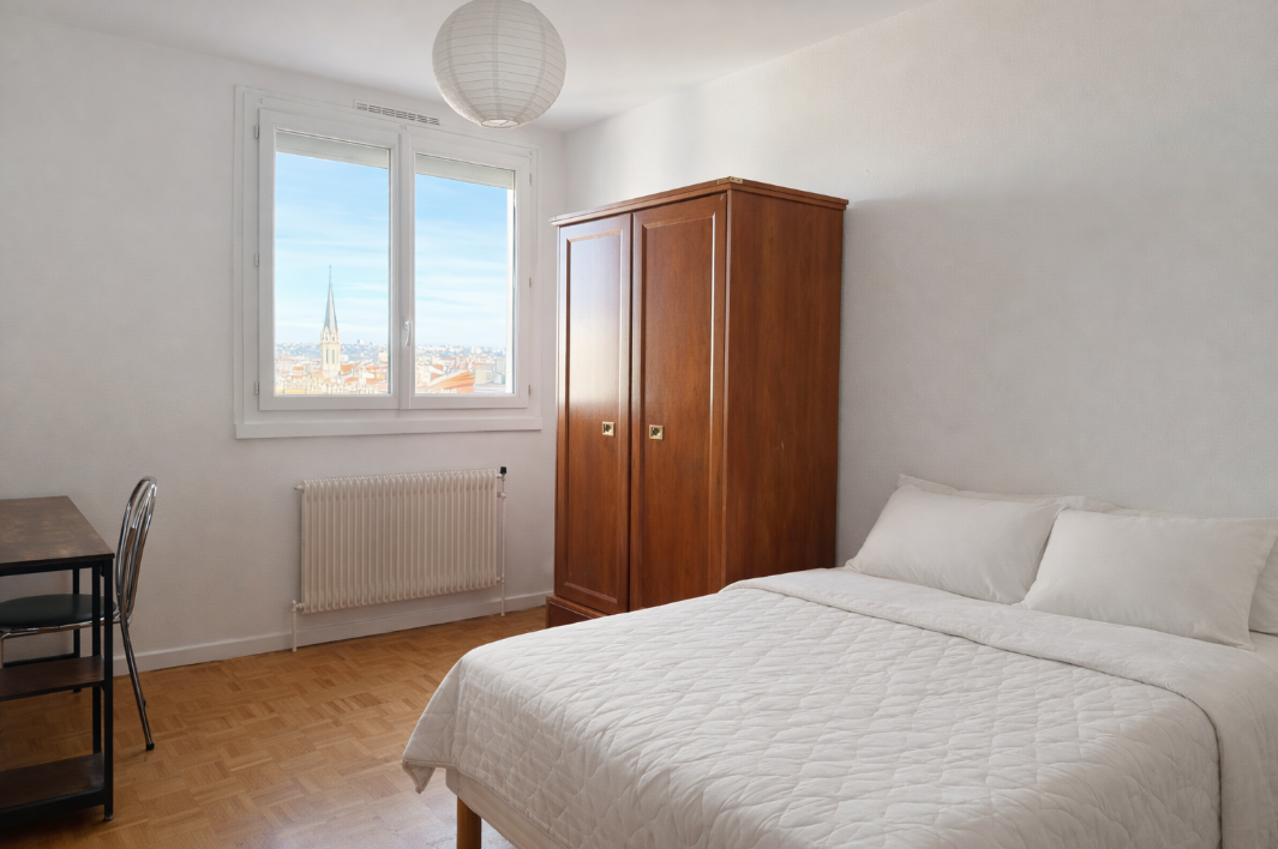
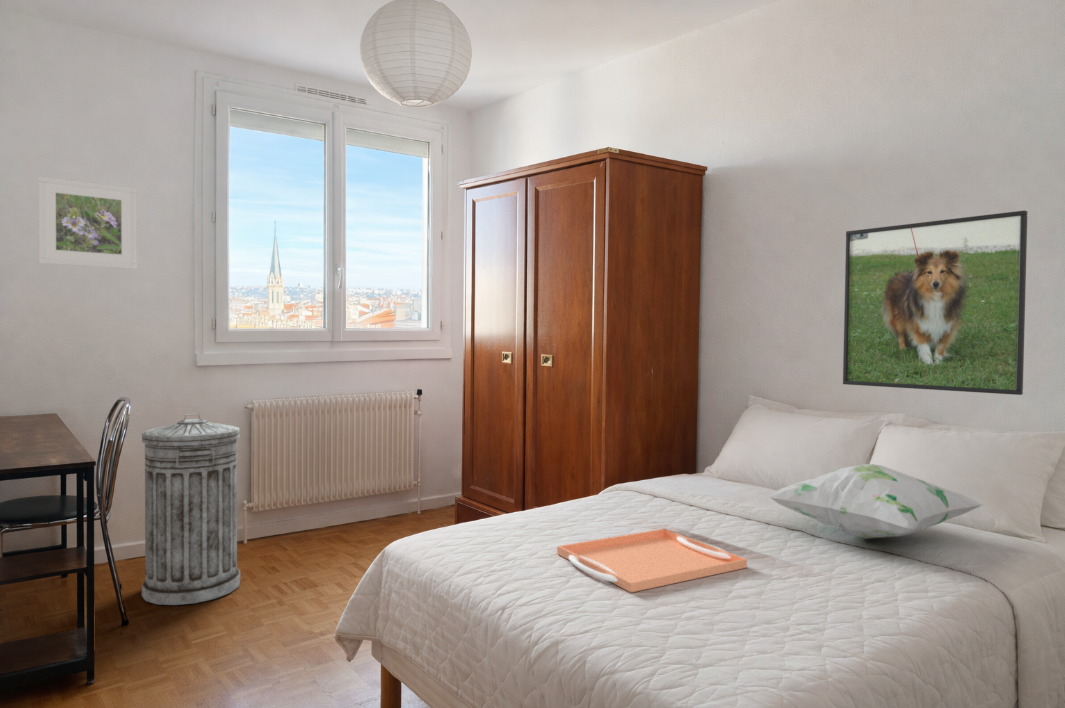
+ trash can (192, 501)
+ serving tray (649, 556)
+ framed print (926, 305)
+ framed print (89, 224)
+ decorative pillow (870, 499)
